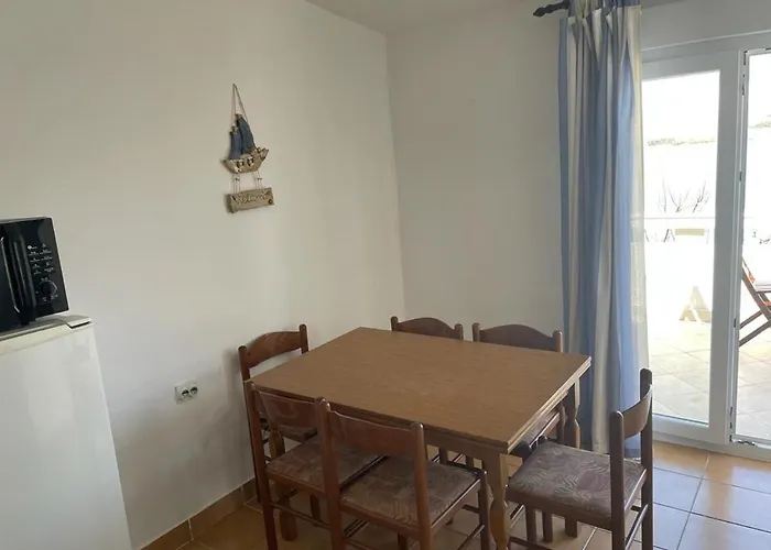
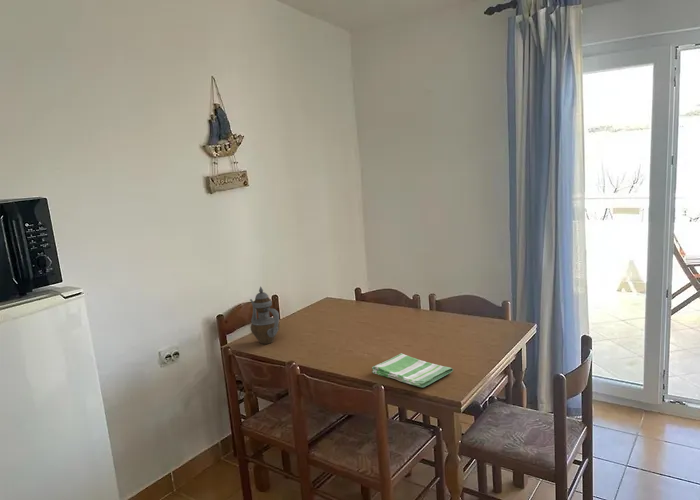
+ dish towel (411, 369)
+ teapot (264, 314)
